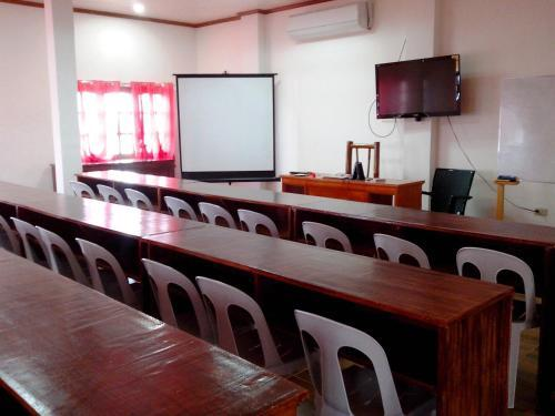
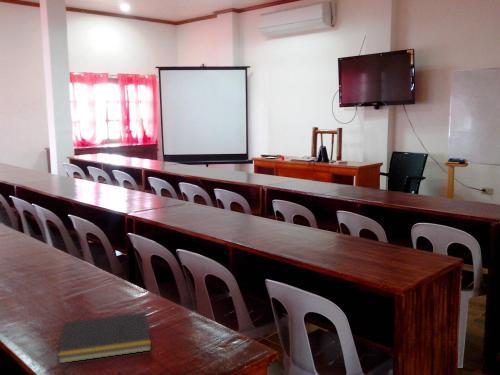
+ notepad (106, 335)
